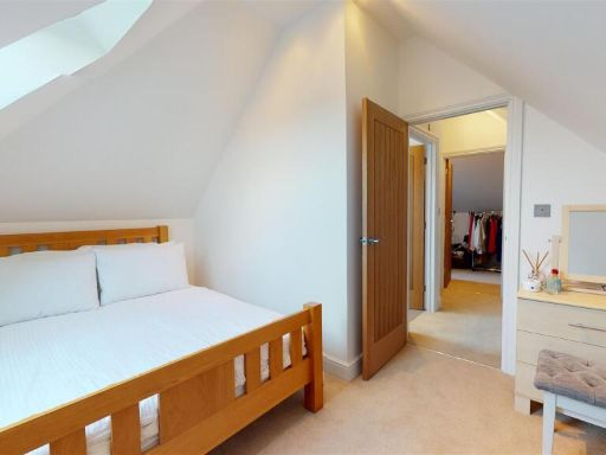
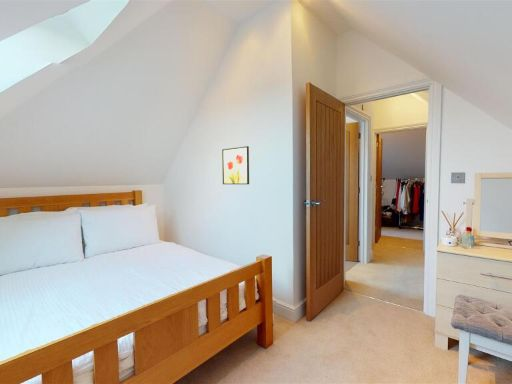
+ wall art (235, 166)
